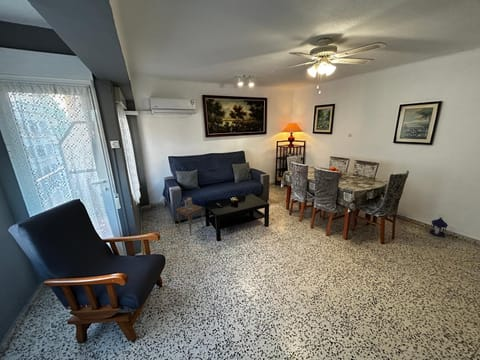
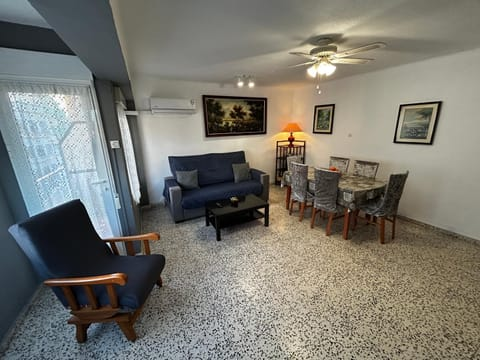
- side table (189, 212)
- lantern (439, 224)
